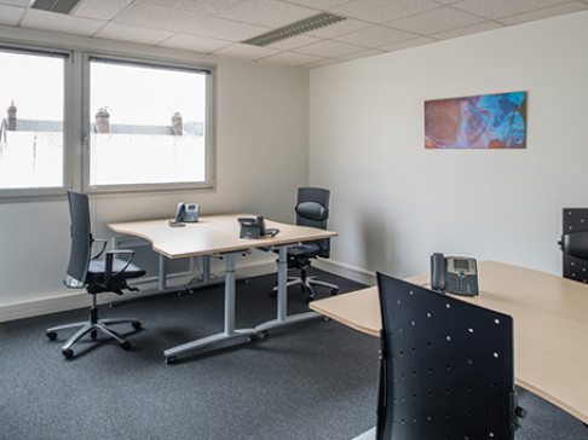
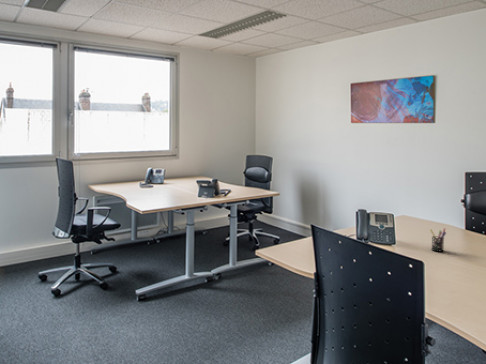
+ pen holder (438, 238)
